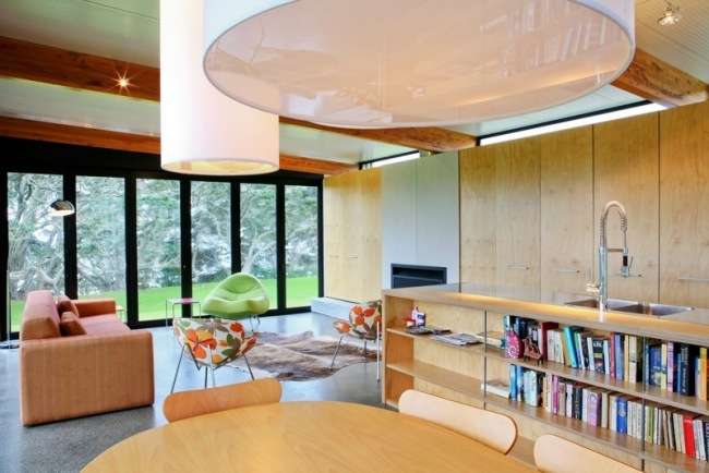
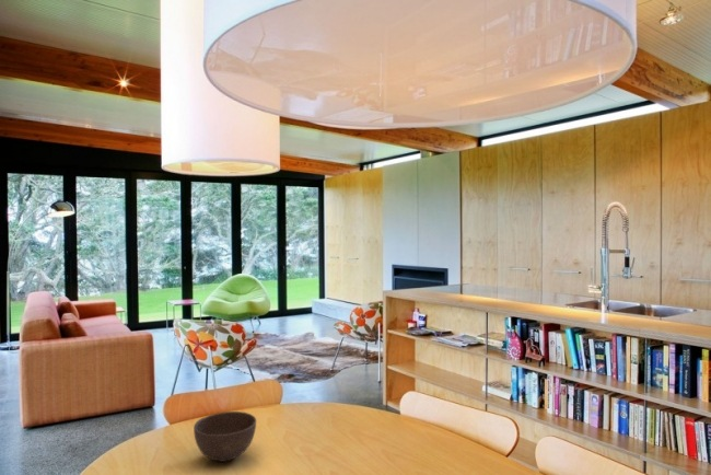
+ bowl (225, 439)
